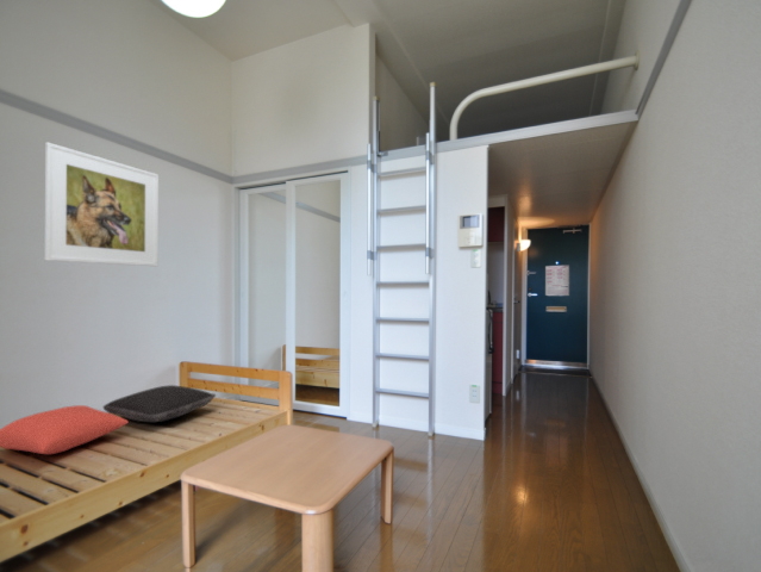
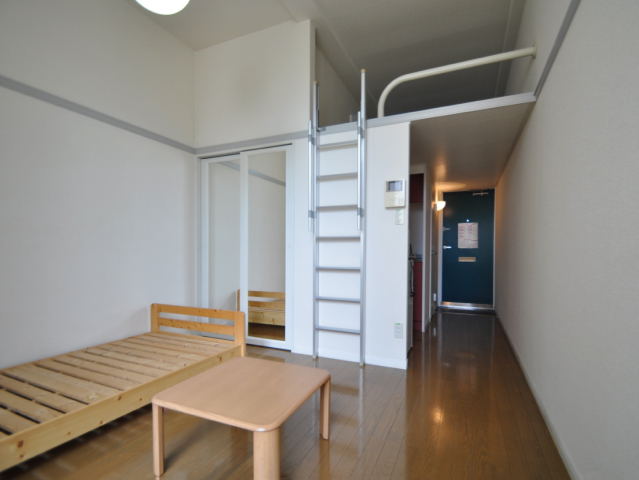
- pillow (161, 403)
- cushion (63, 428)
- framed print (108, 211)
